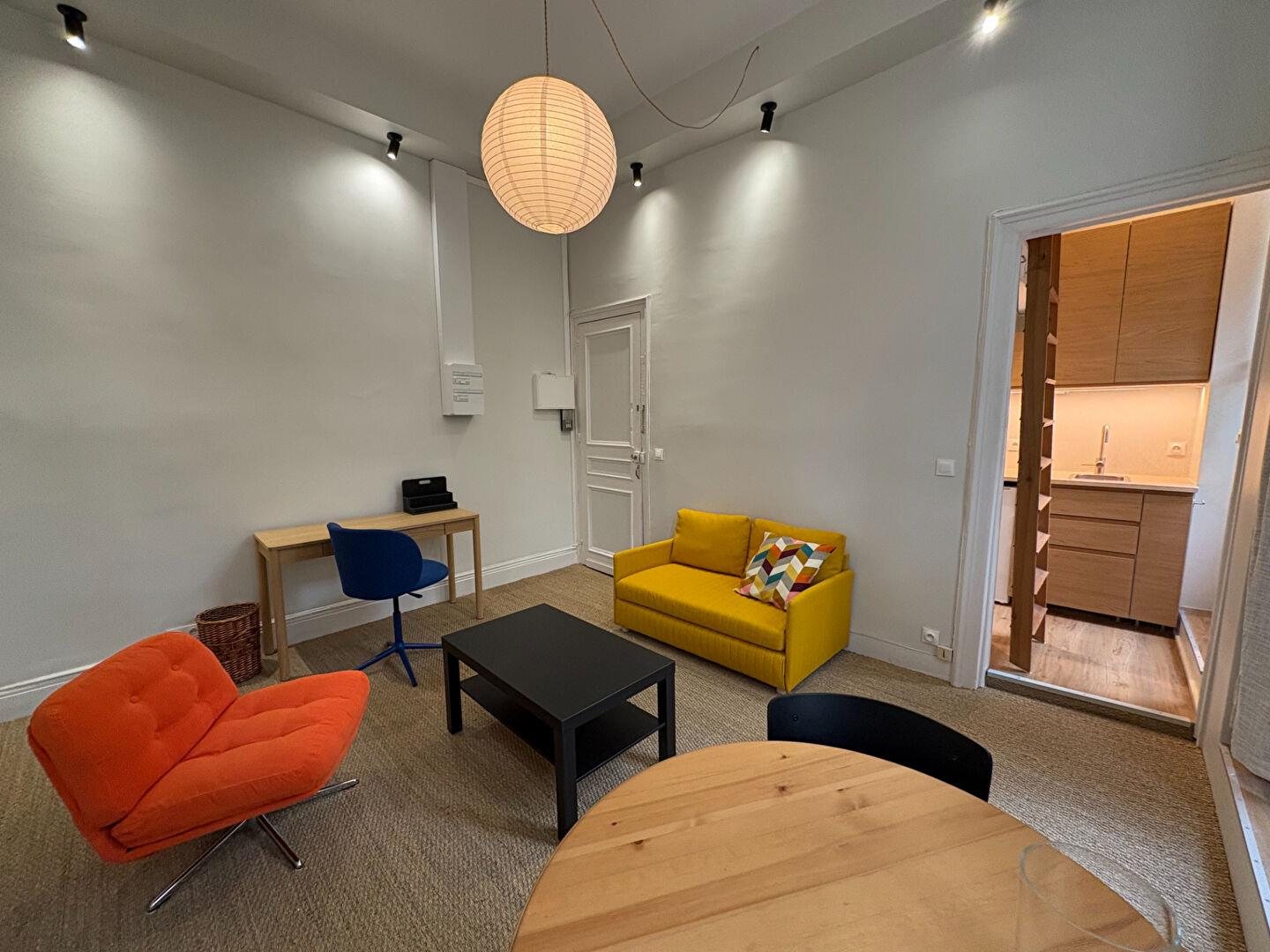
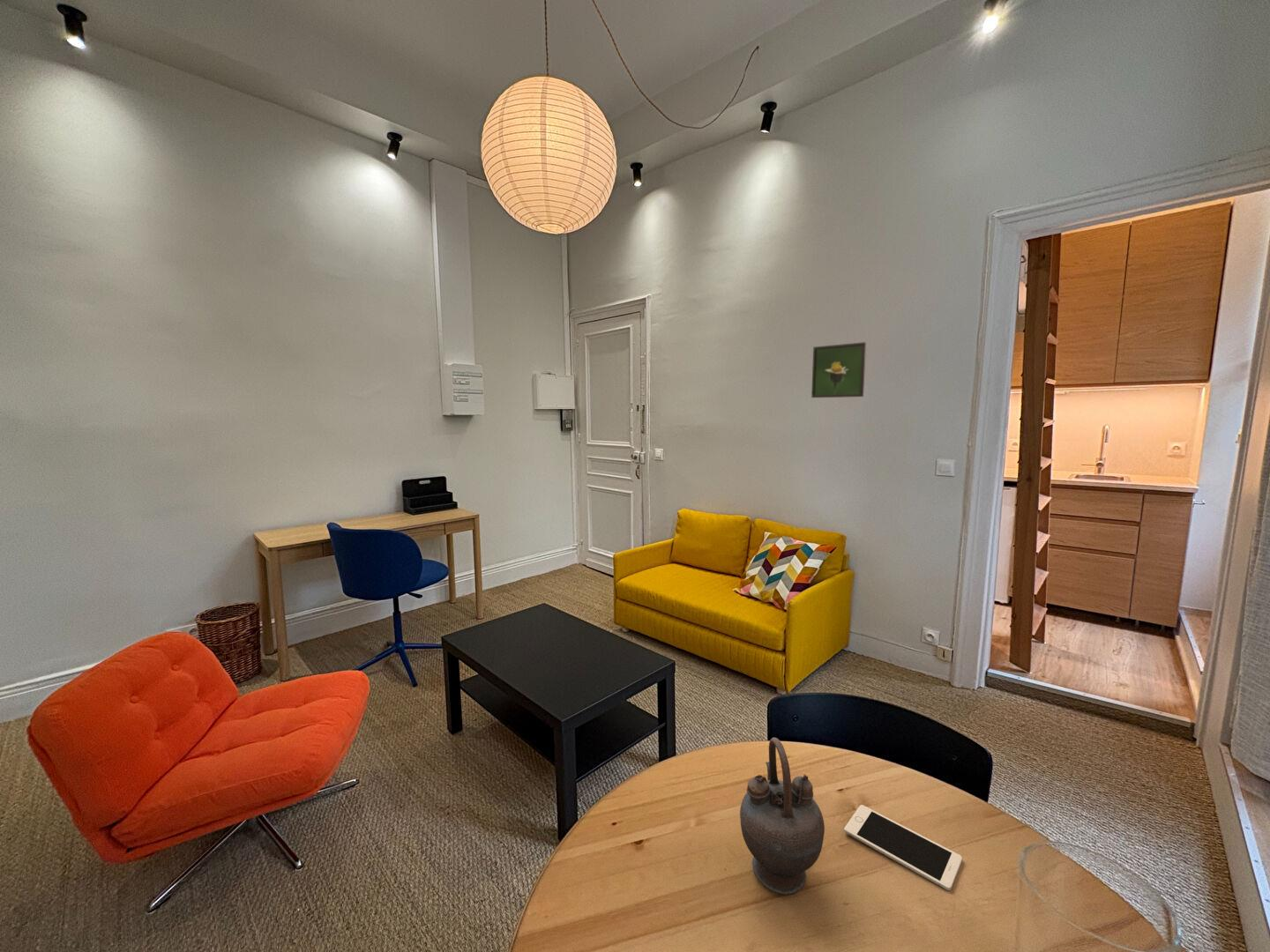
+ teapot (779, 802)
+ cell phone (900, 844)
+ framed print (837, 371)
